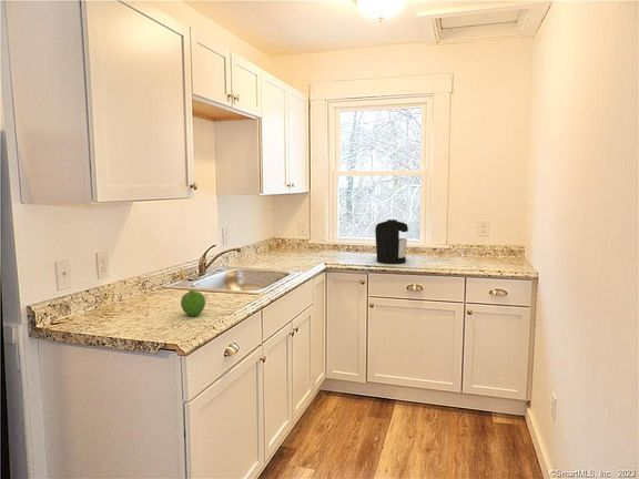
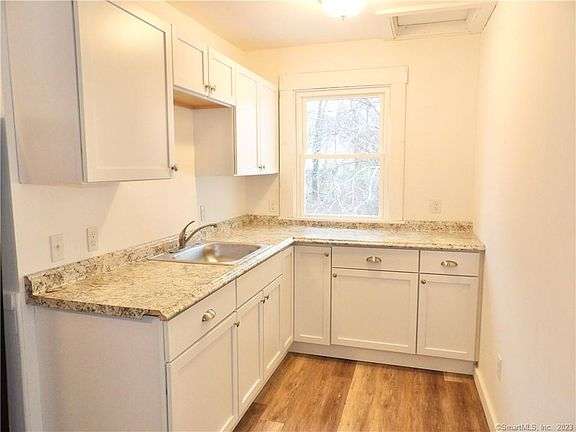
- fruit (193, 302)
- coffee maker (390, 240)
